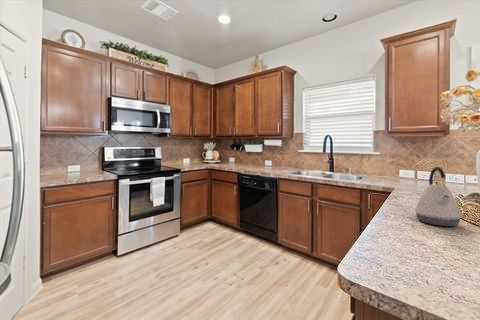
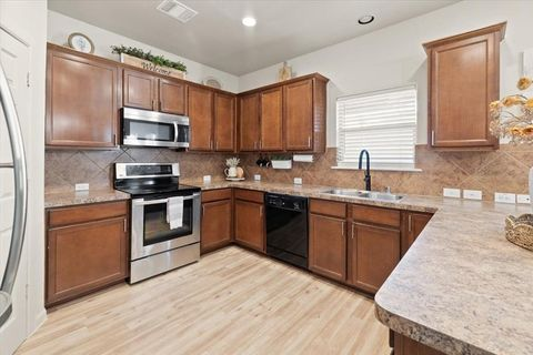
- kettle (437, 194)
